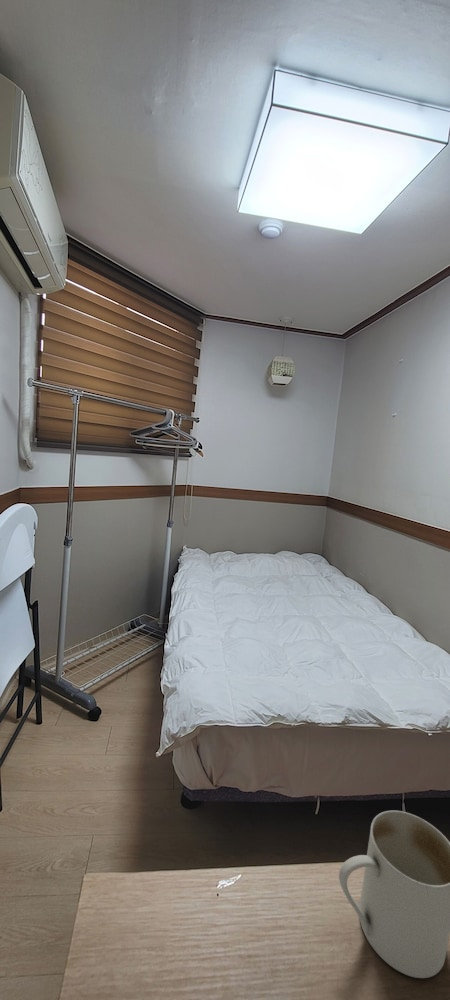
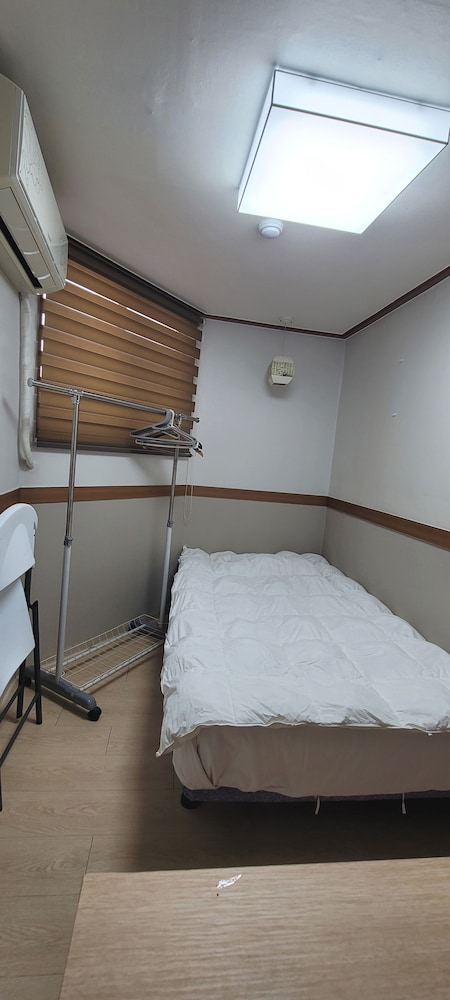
- mug (391, 890)
